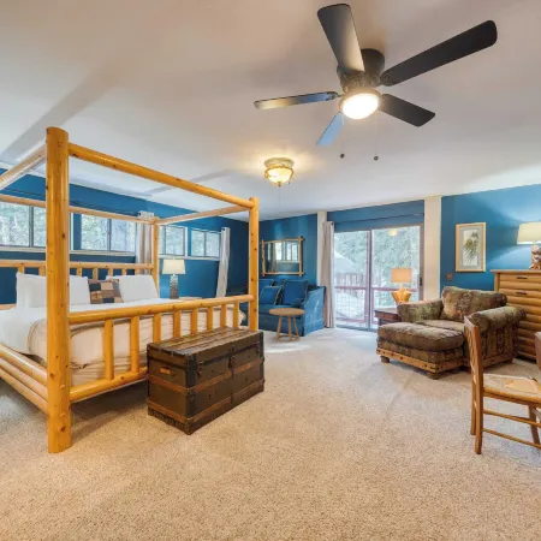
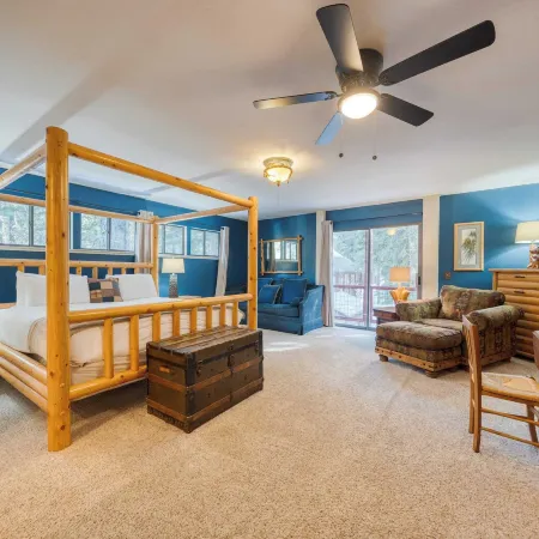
- side table (289, 325)
